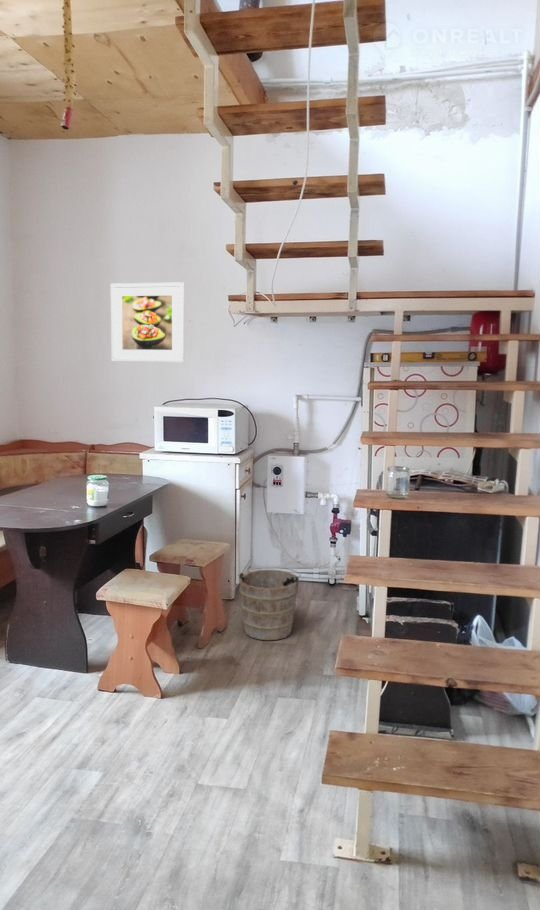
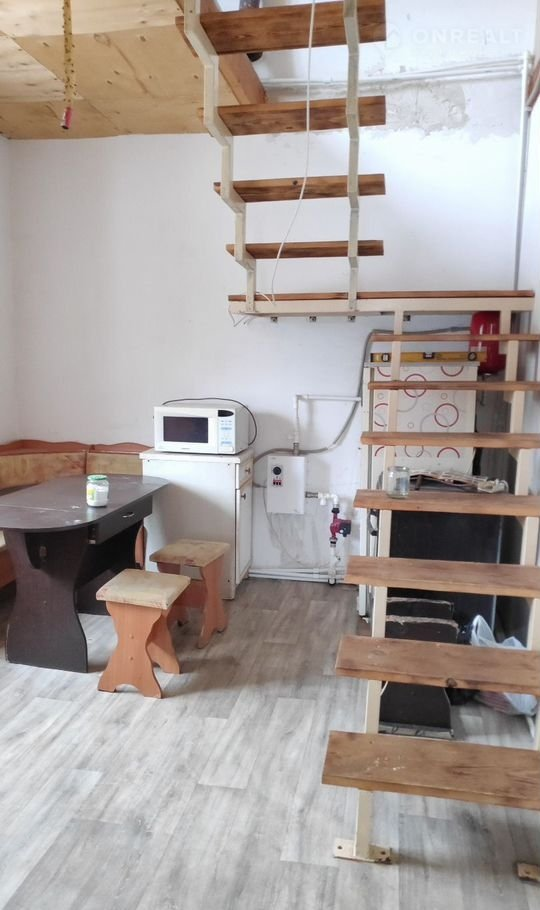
- bucket (270, 601)
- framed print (147, 322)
